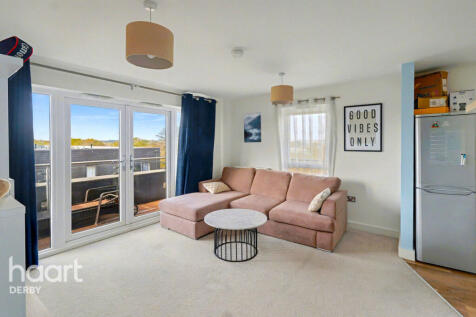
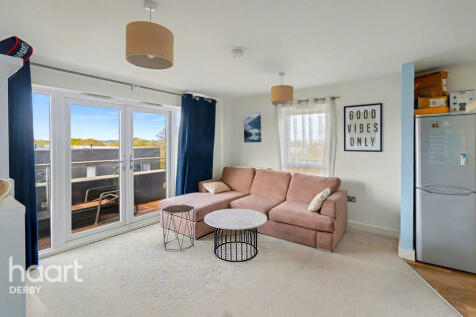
+ side table (179, 226)
